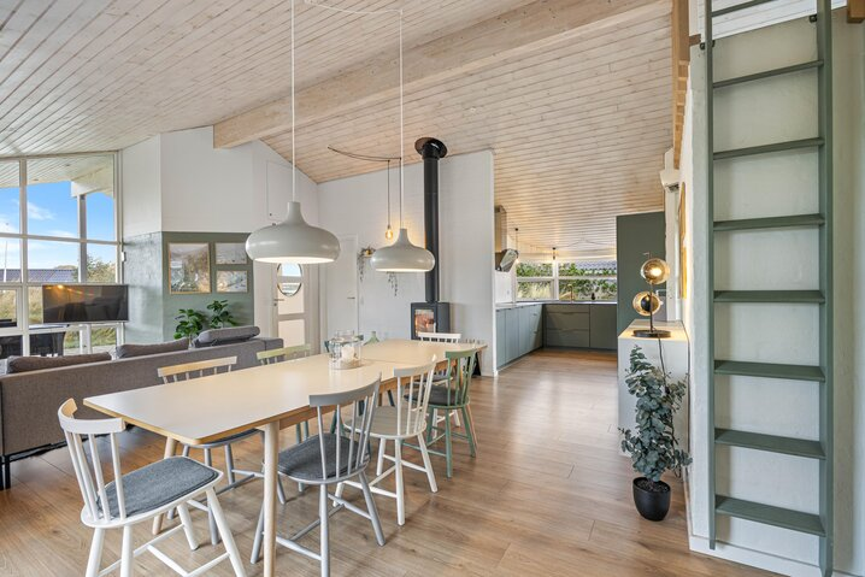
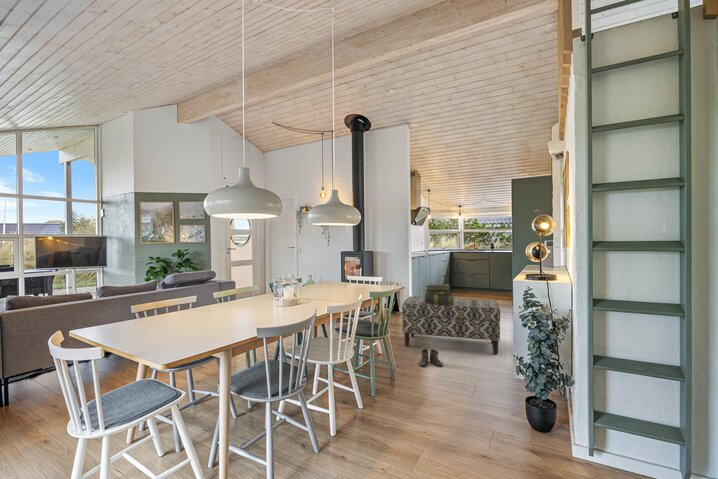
+ stack of books (438, 293)
+ boots (429, 358)
+ bench (450, 323)
